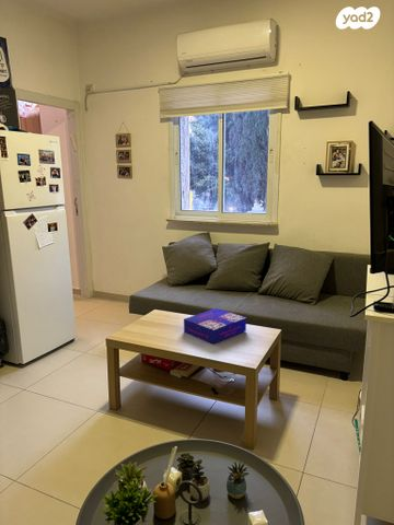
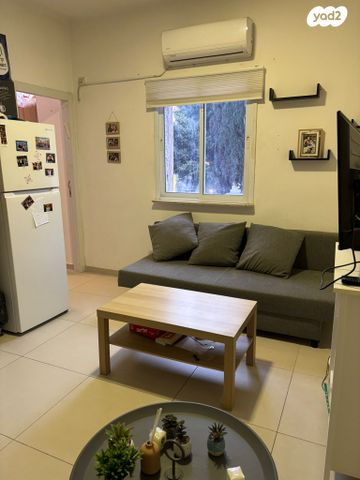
- board game (215, 325)
